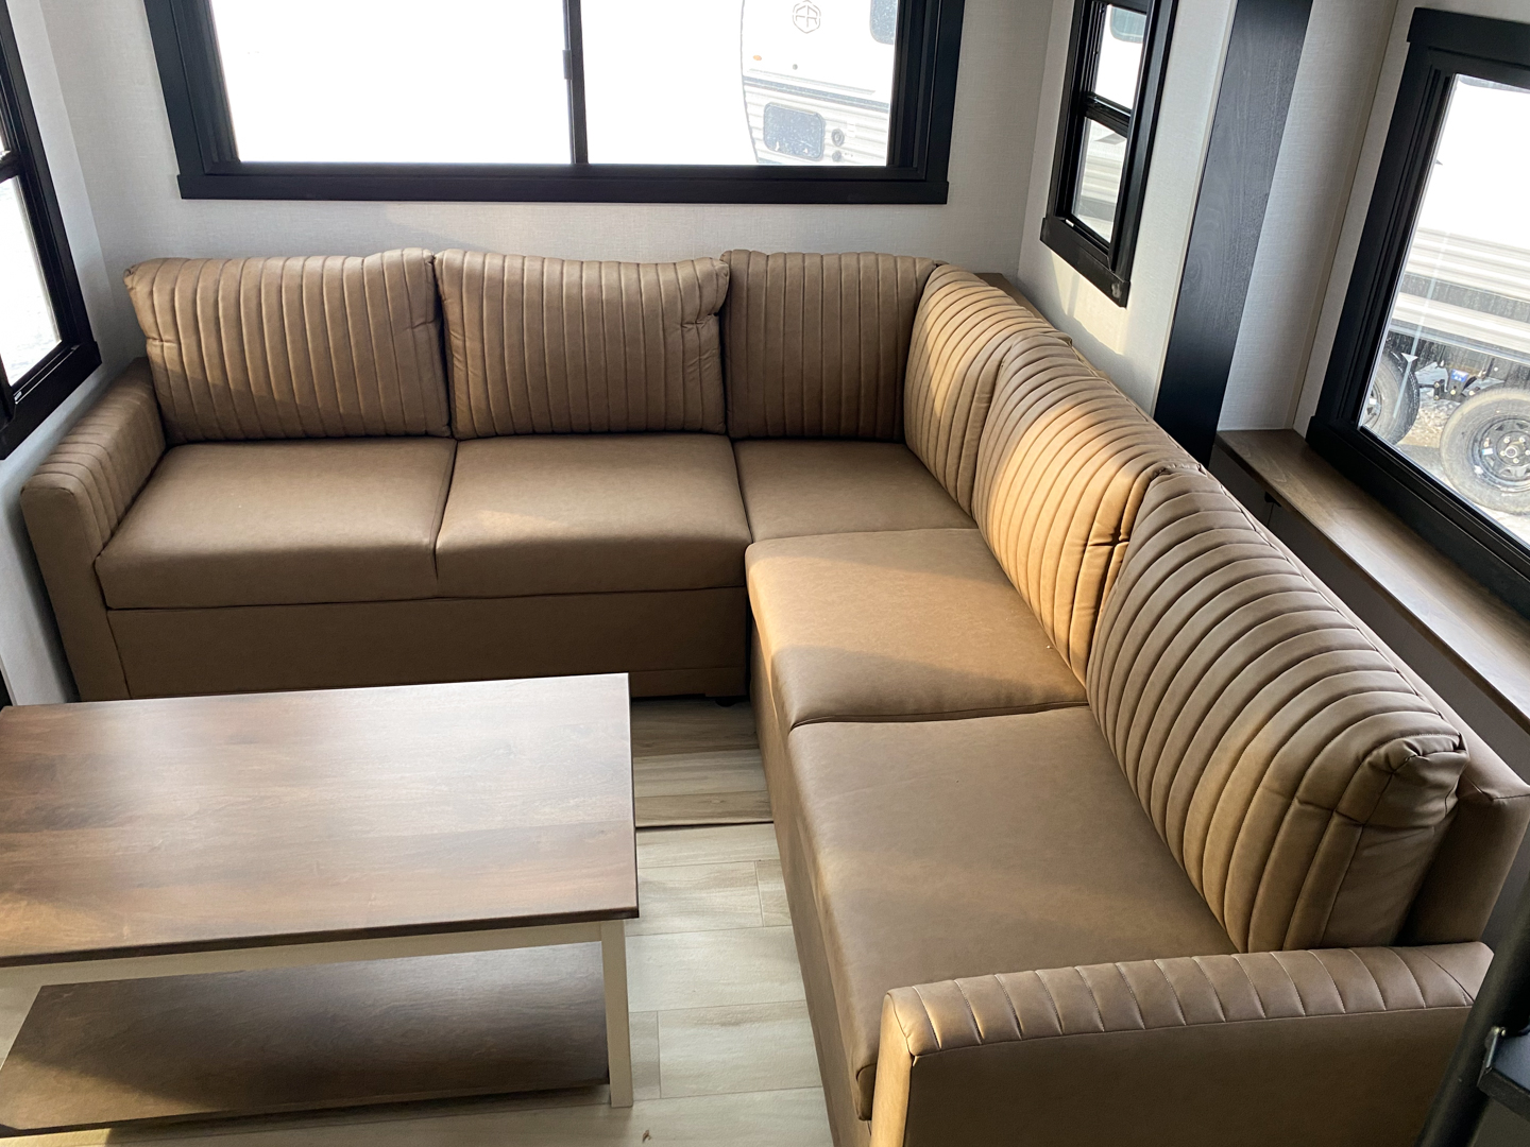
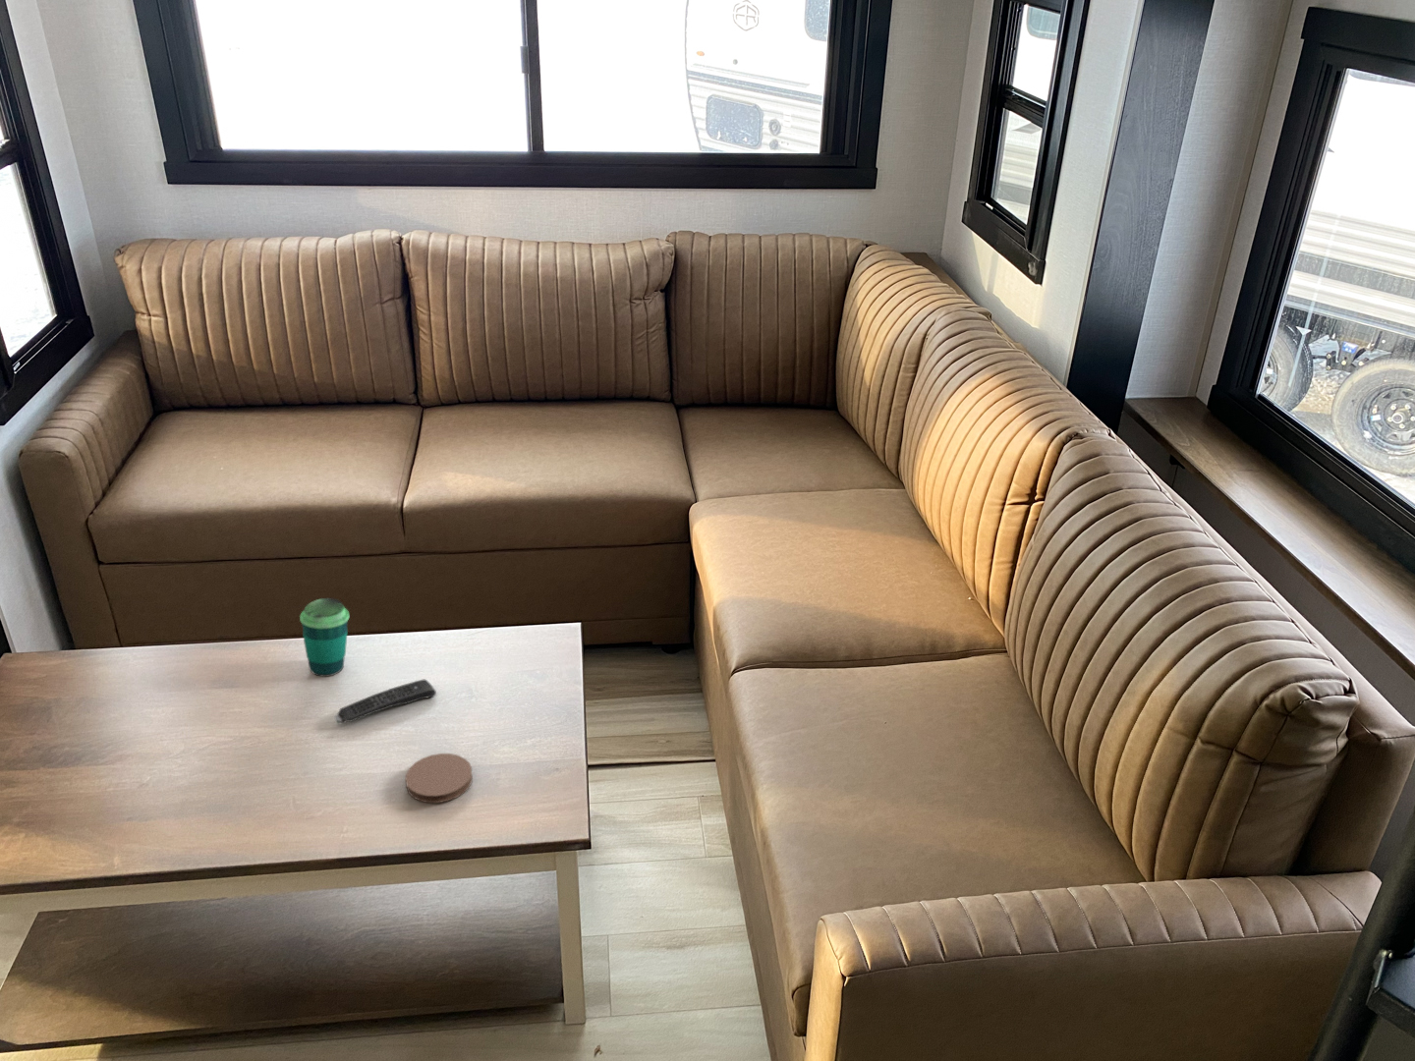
+ cup (328, 636)
+ coaster (439, 777)
+ remote control (384, 701)
